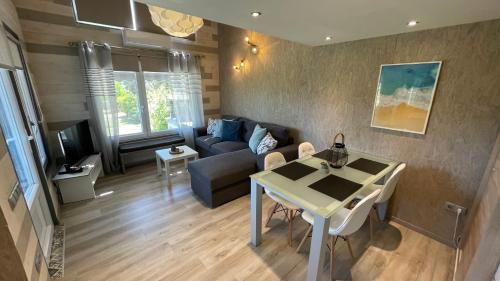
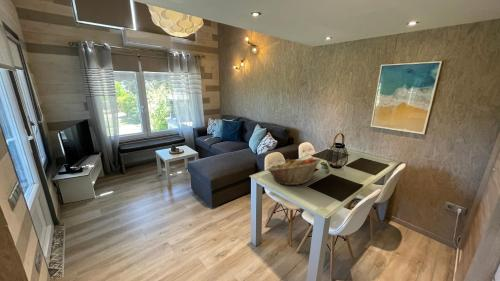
+ fruit basket (294, 168)
